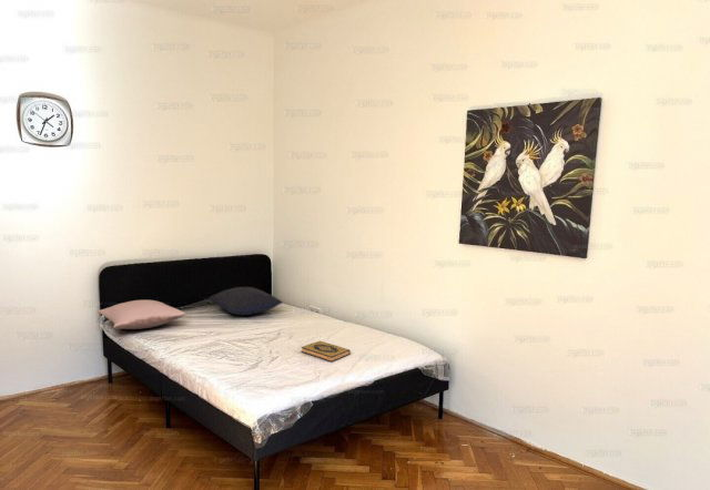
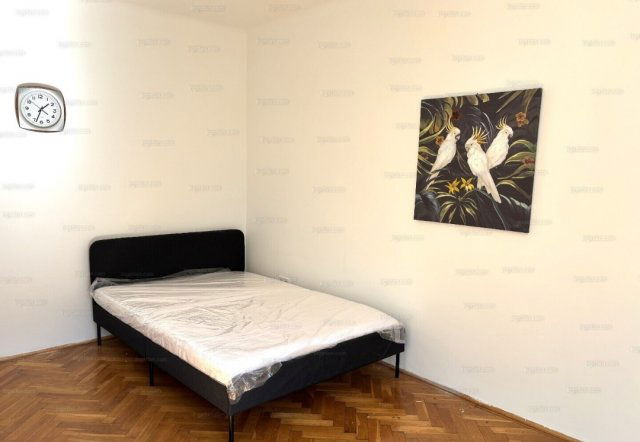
- hardback book (325, 350)
- pillow (141, 313)
- pillow (245, 300)
